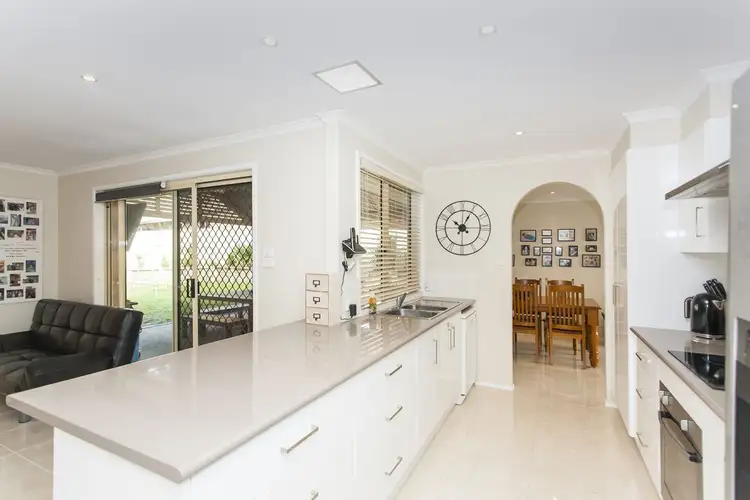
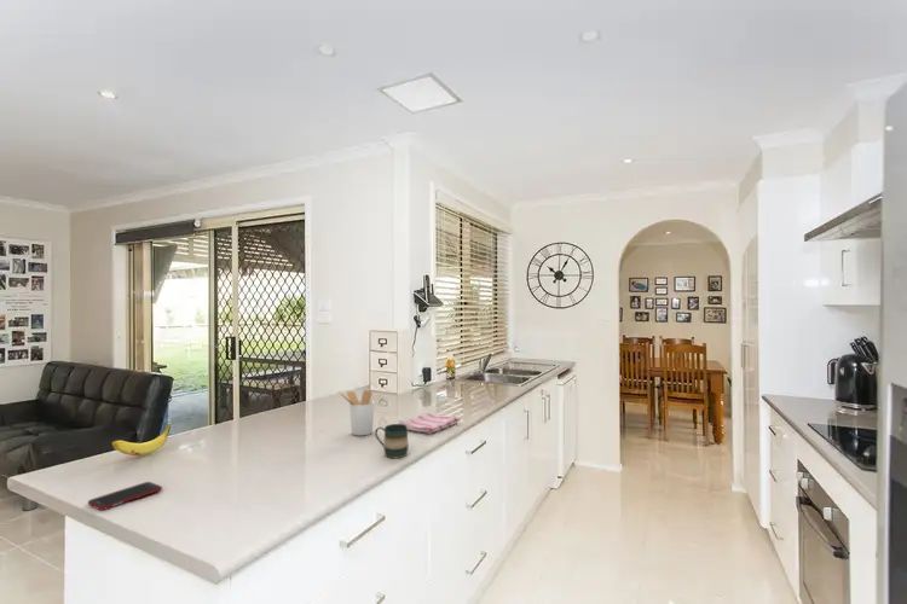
+ dish towel (429, 420)
+ mug (391, 440)
+ banana (143, 443)
+ cell phone (126, 495)
+ utensil holder (356, 411)
